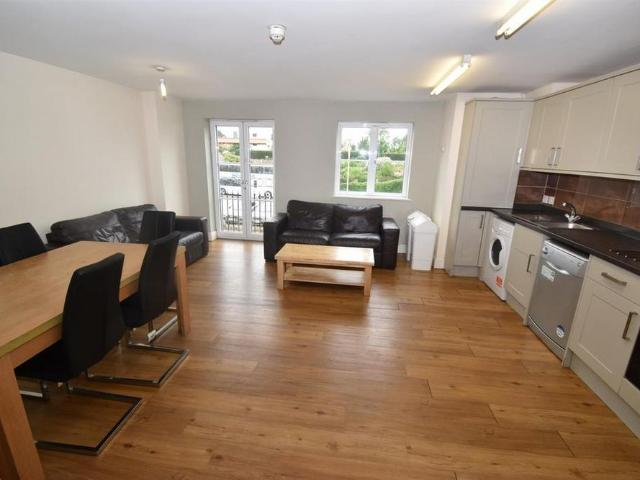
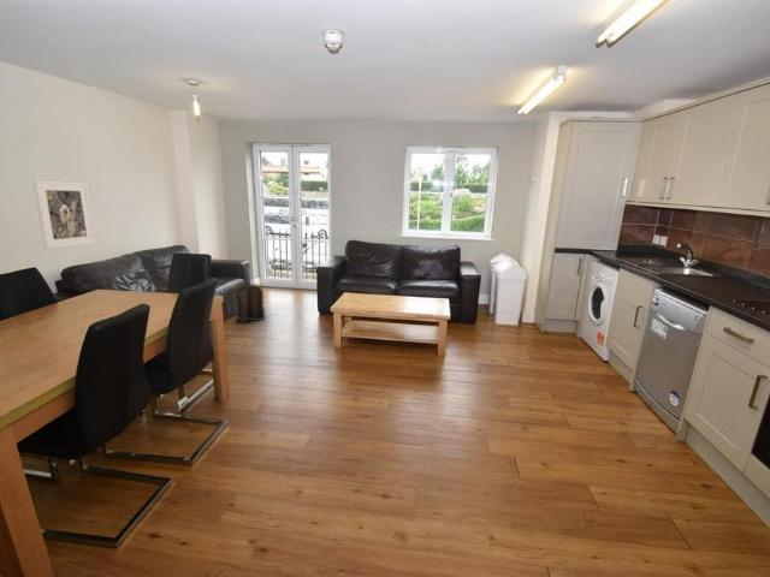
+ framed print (66, 214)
+ backpack (249, 301)
